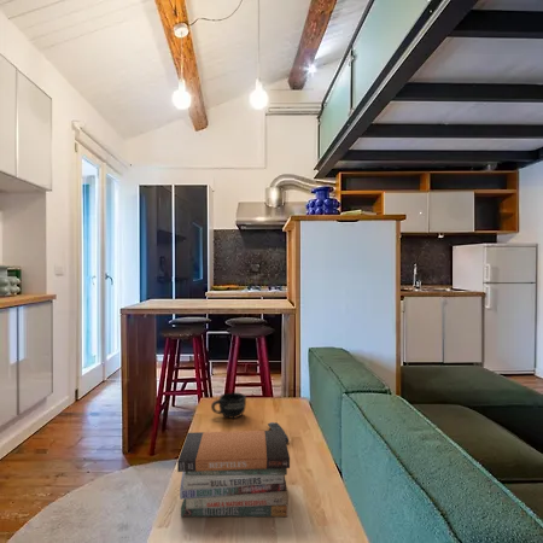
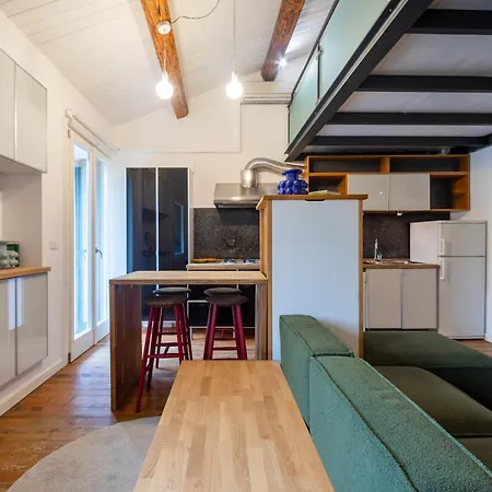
- mug (228, 405)
- book stack (234, 471)
- remote control (276, 430)
